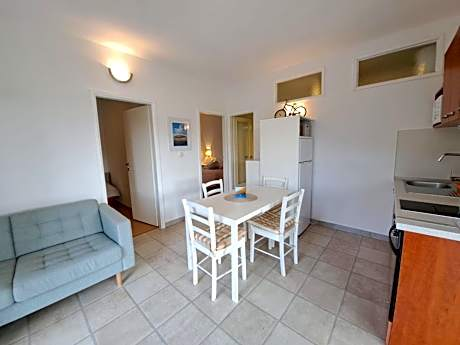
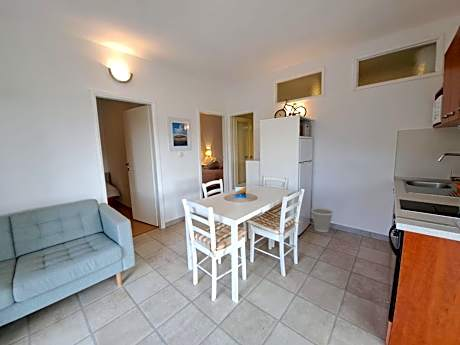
+ wastebasket (321, 220)
